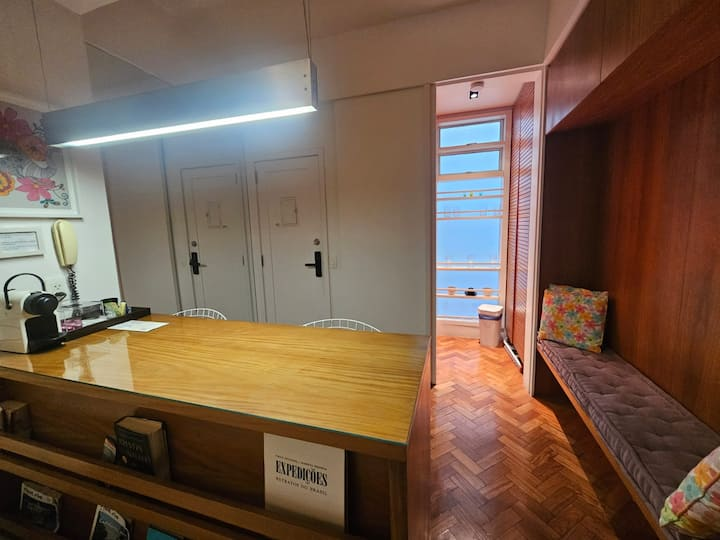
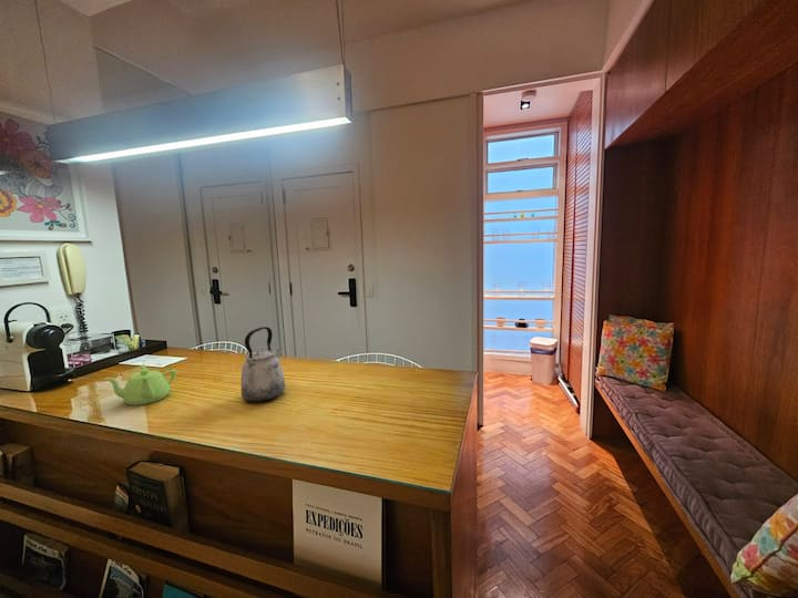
+ kettle (265, 360)
+ teapot (143, 384)
